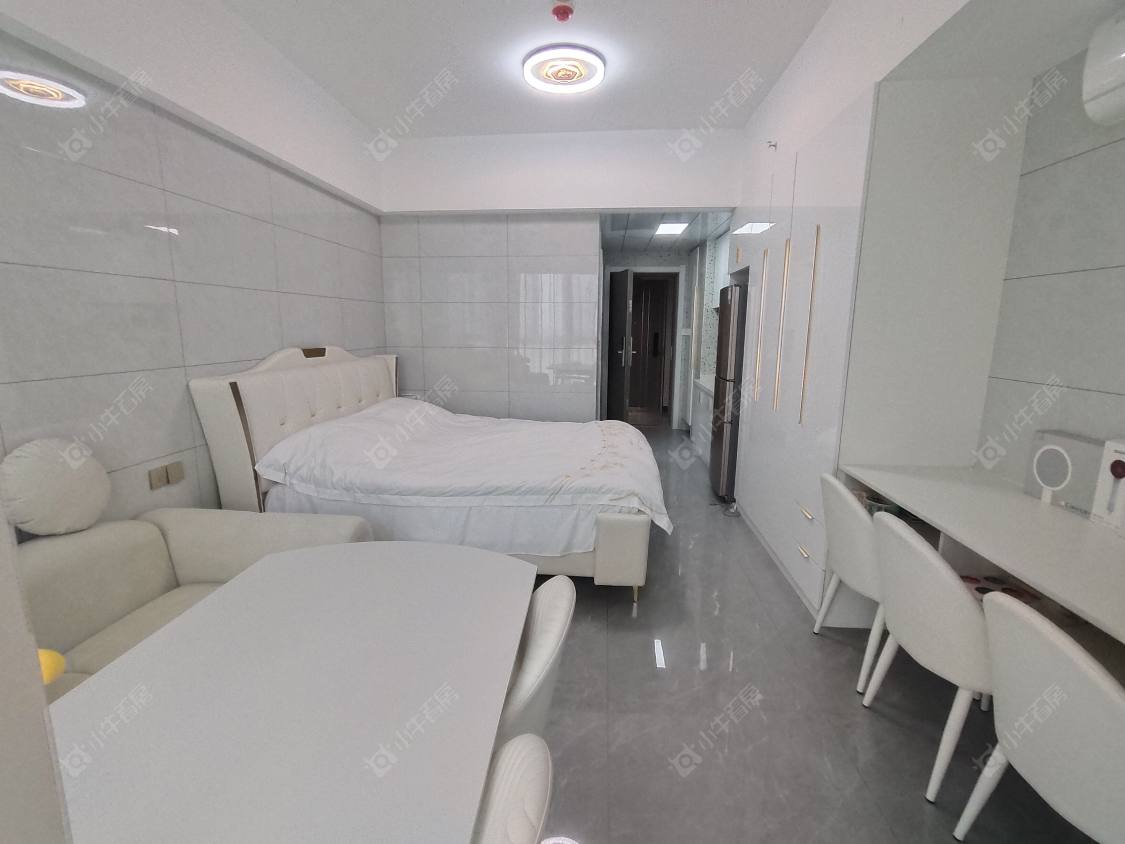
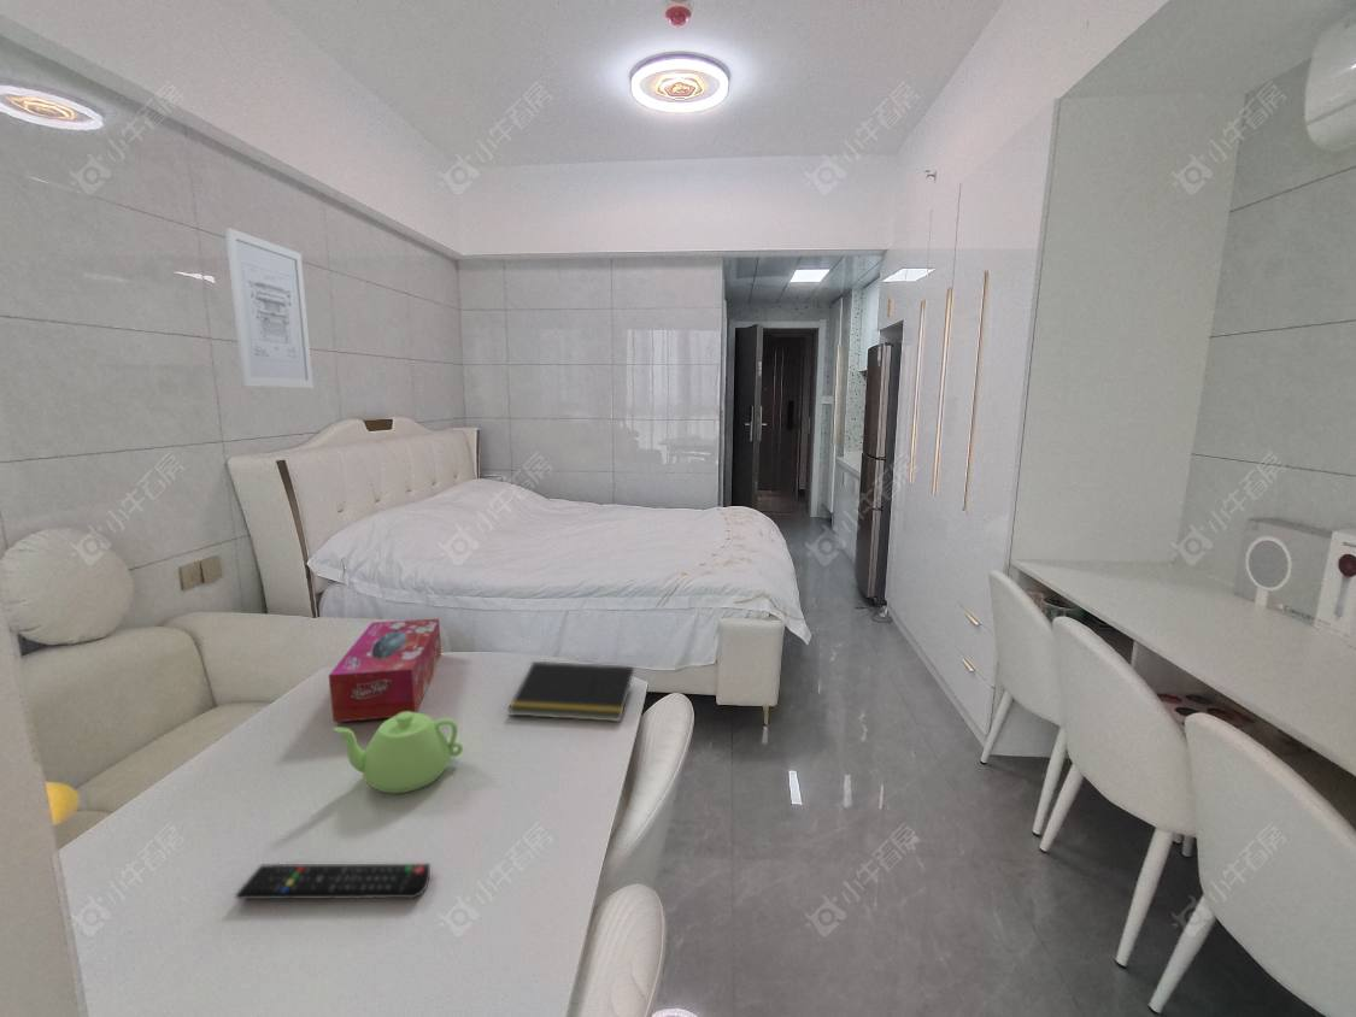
+ teapot (400, 745)
+ notepad (574, 689)
+ remote control (337, 882)
+ tissue box (391, 664)
+ wall art (274, 316)
